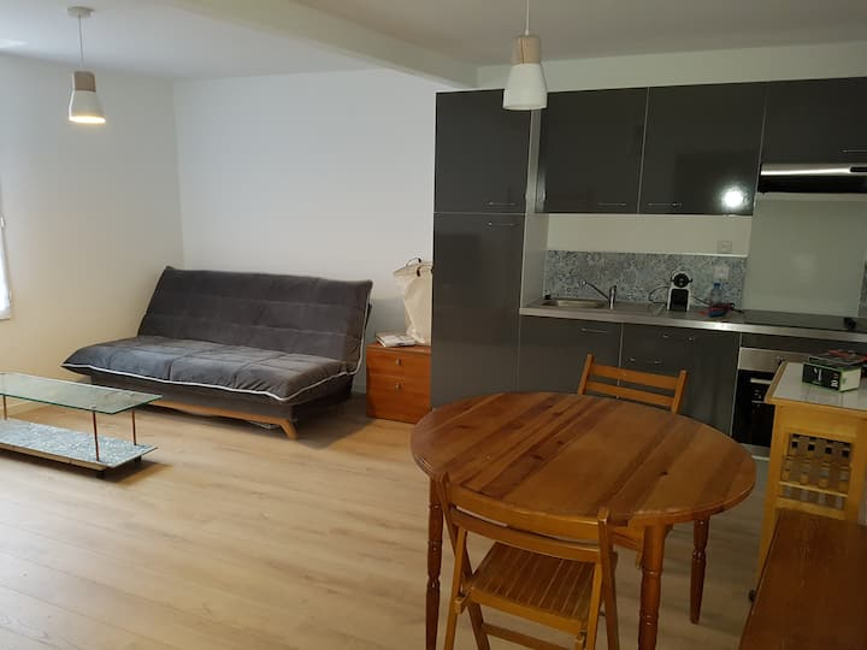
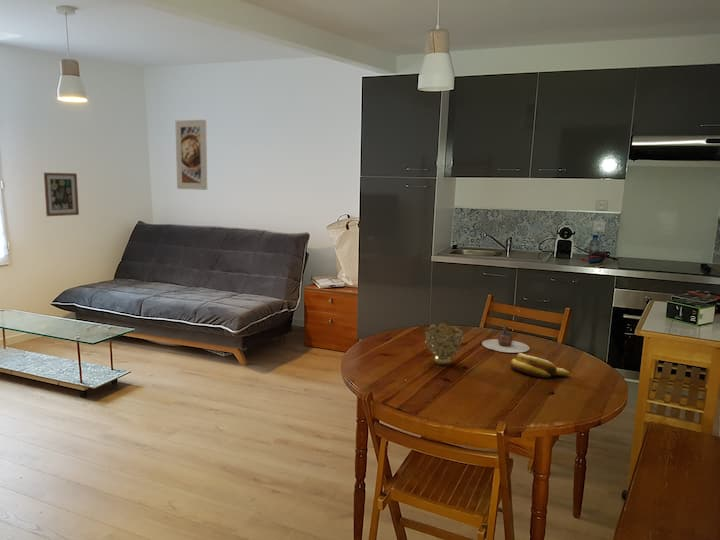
+ teapot (506, 336)
+ banana (538, 362)
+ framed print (191, 155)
+ decorative bowl (443, 345)
+ wall art (61, 194)
